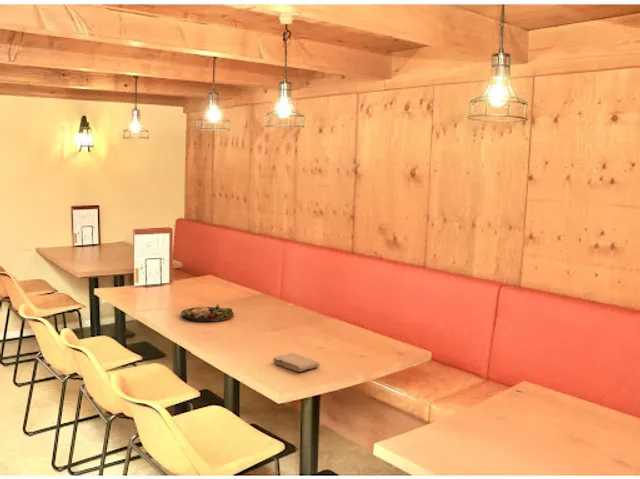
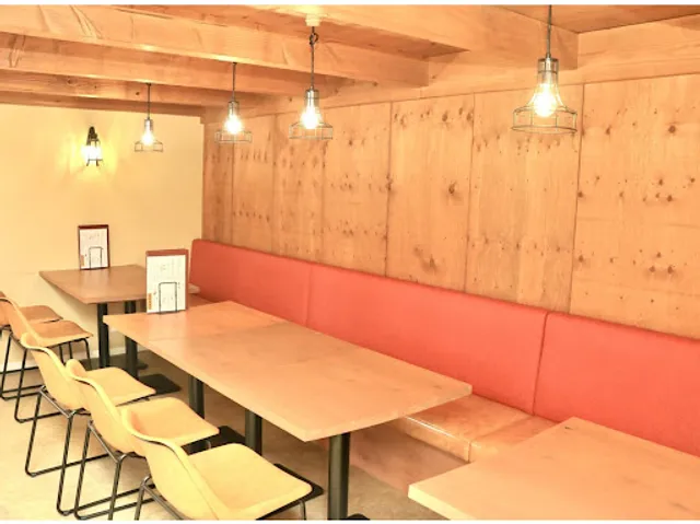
- washcloth (295, 361)
- dinner plate (207, 309)
